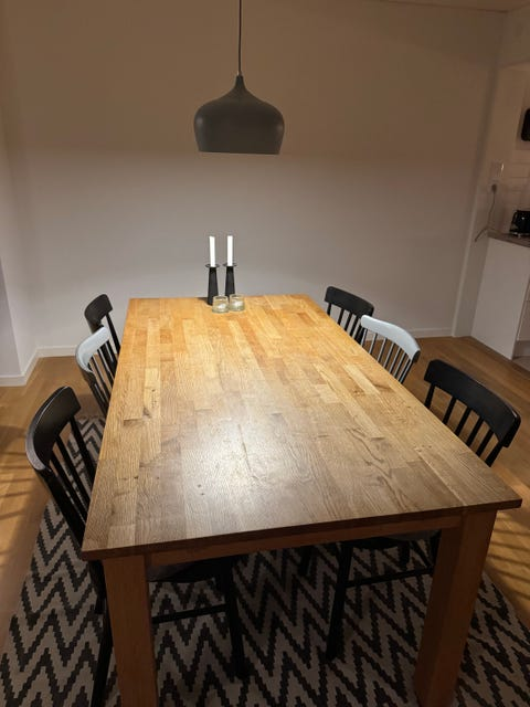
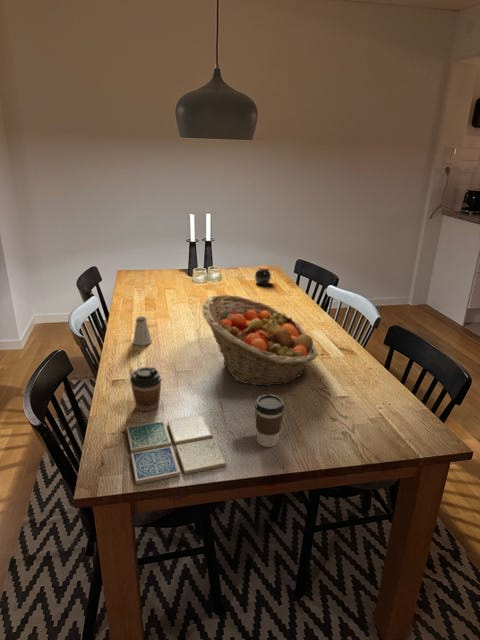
+ coffee cup (146, 387)
+ saltshaker (141, 330)
+ fruit basket (258, 335)
+ jar (262, 275)
+ coffee cup (268, 421)
+ drink coaster (174, 443)
